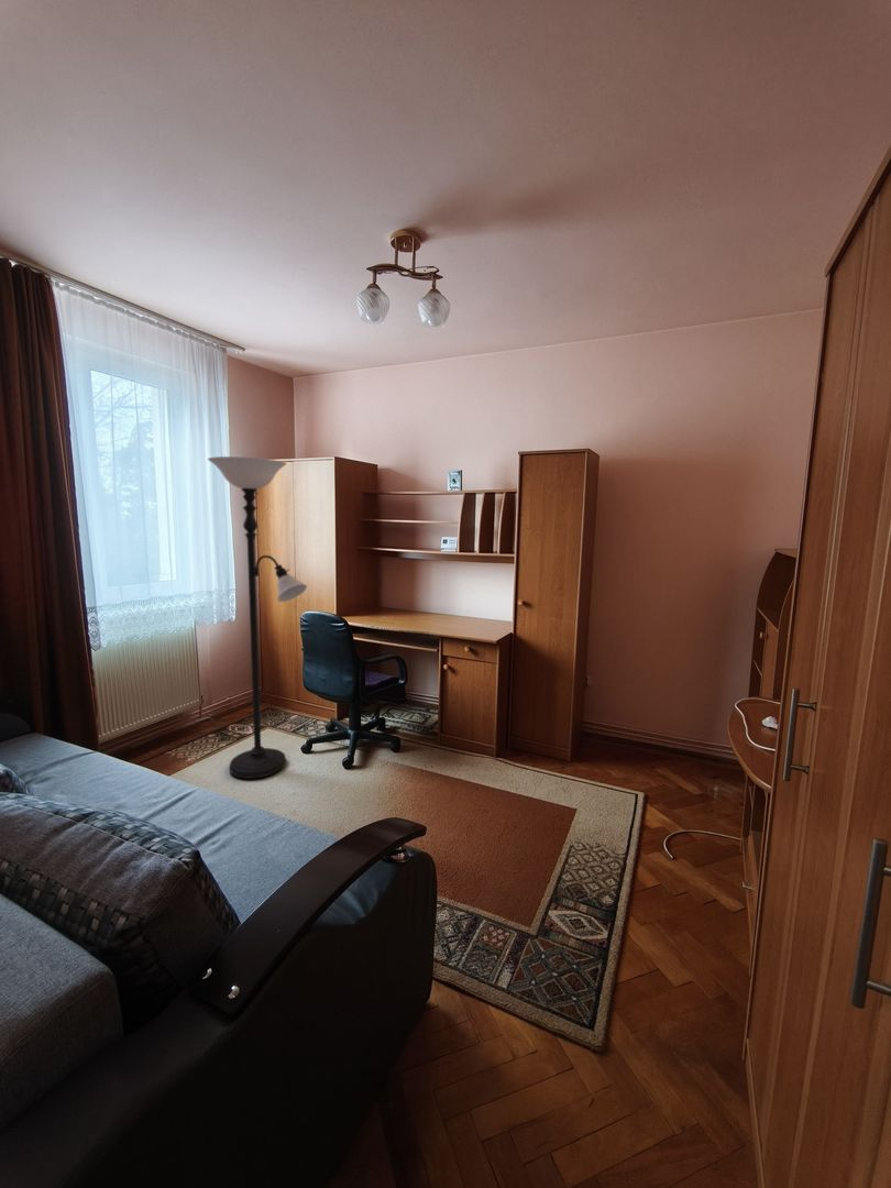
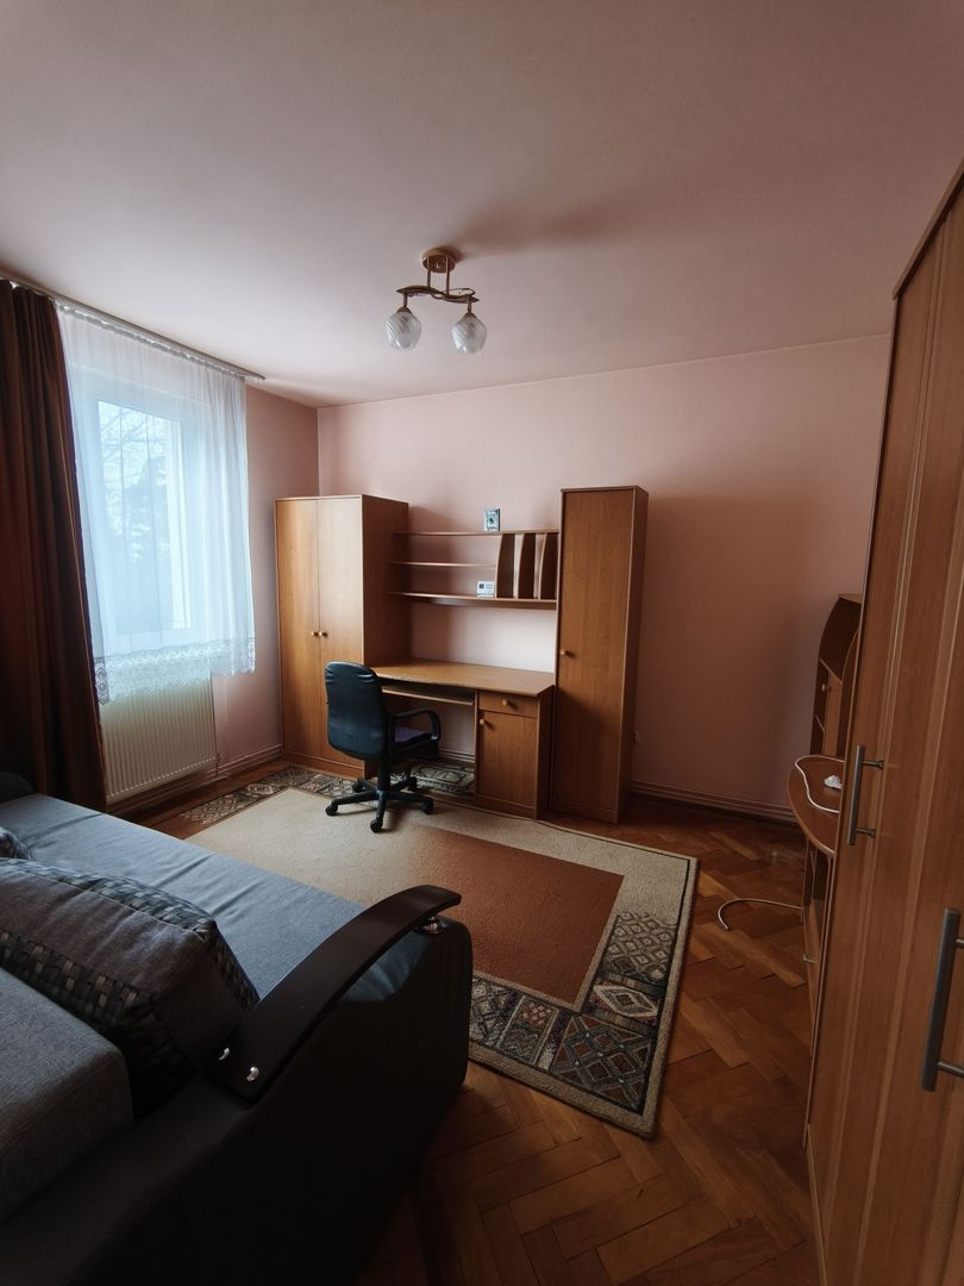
- lamp (256, 622)
